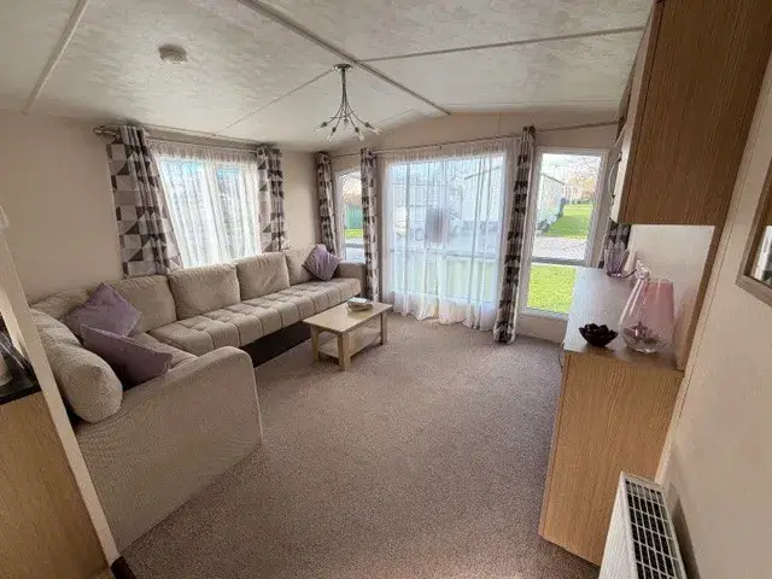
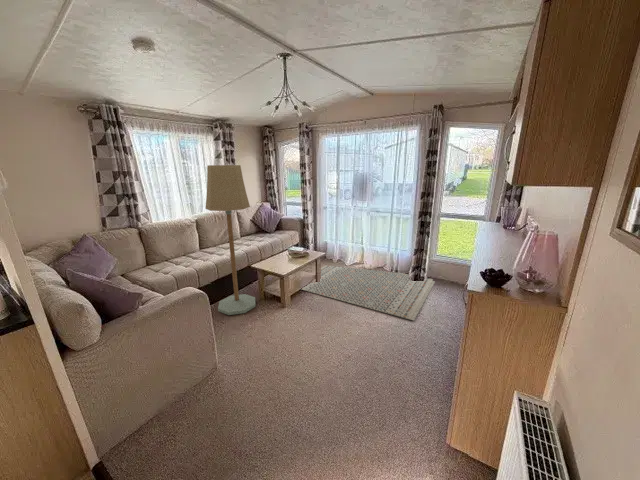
+ floor lamp (231, 240)
+ rug (363, 282)
